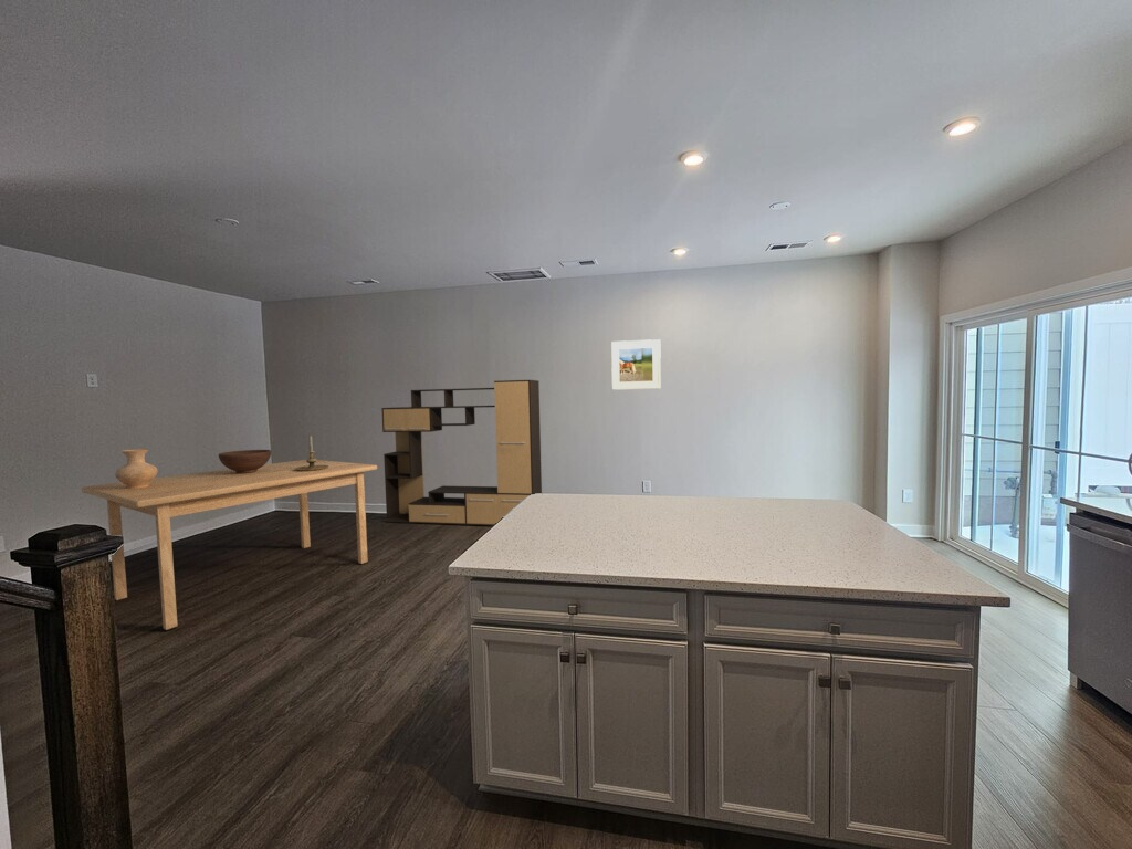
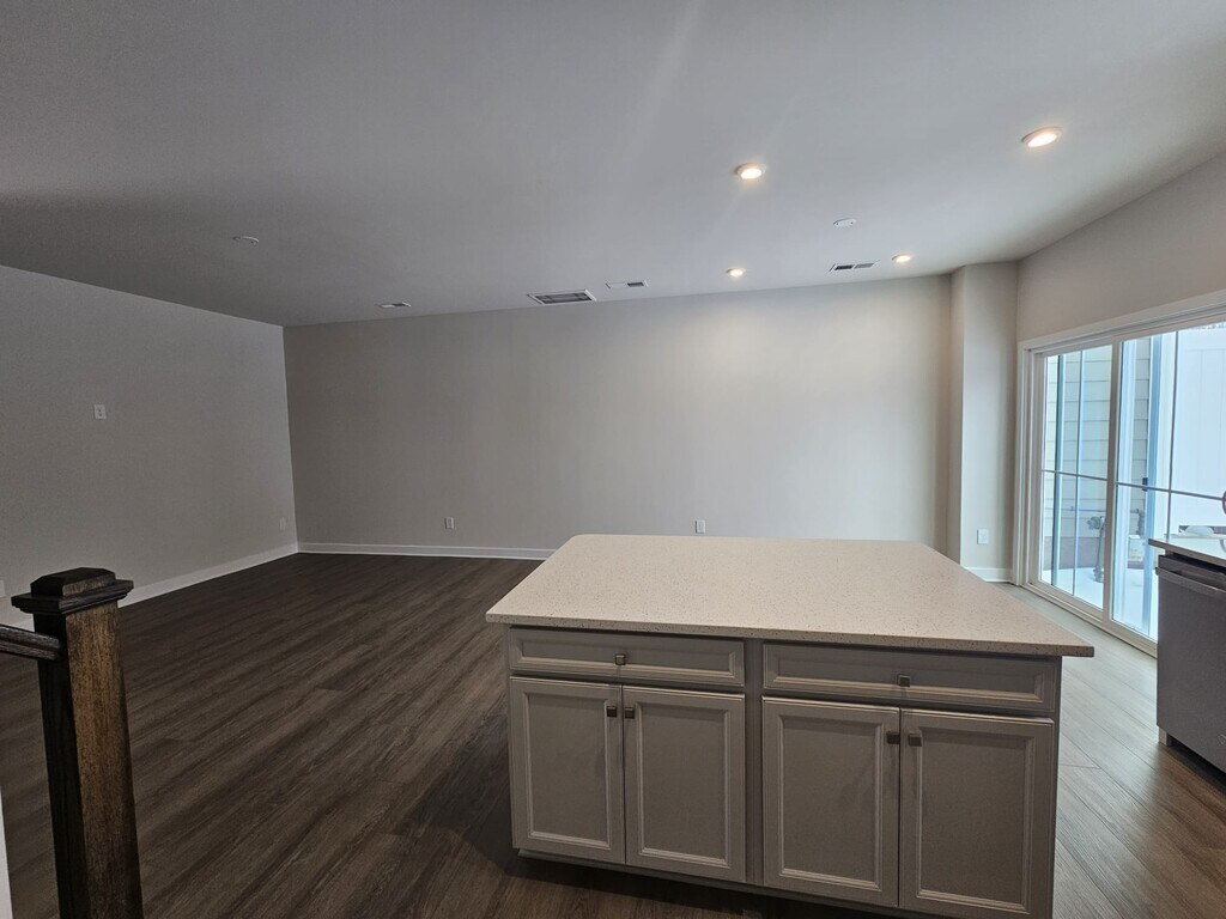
- media console (458, 424)
- candle holder (311, 451)
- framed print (636, 365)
- table (244, 503)
- fruit bowl (245, 462)
- vase (136, 468)
